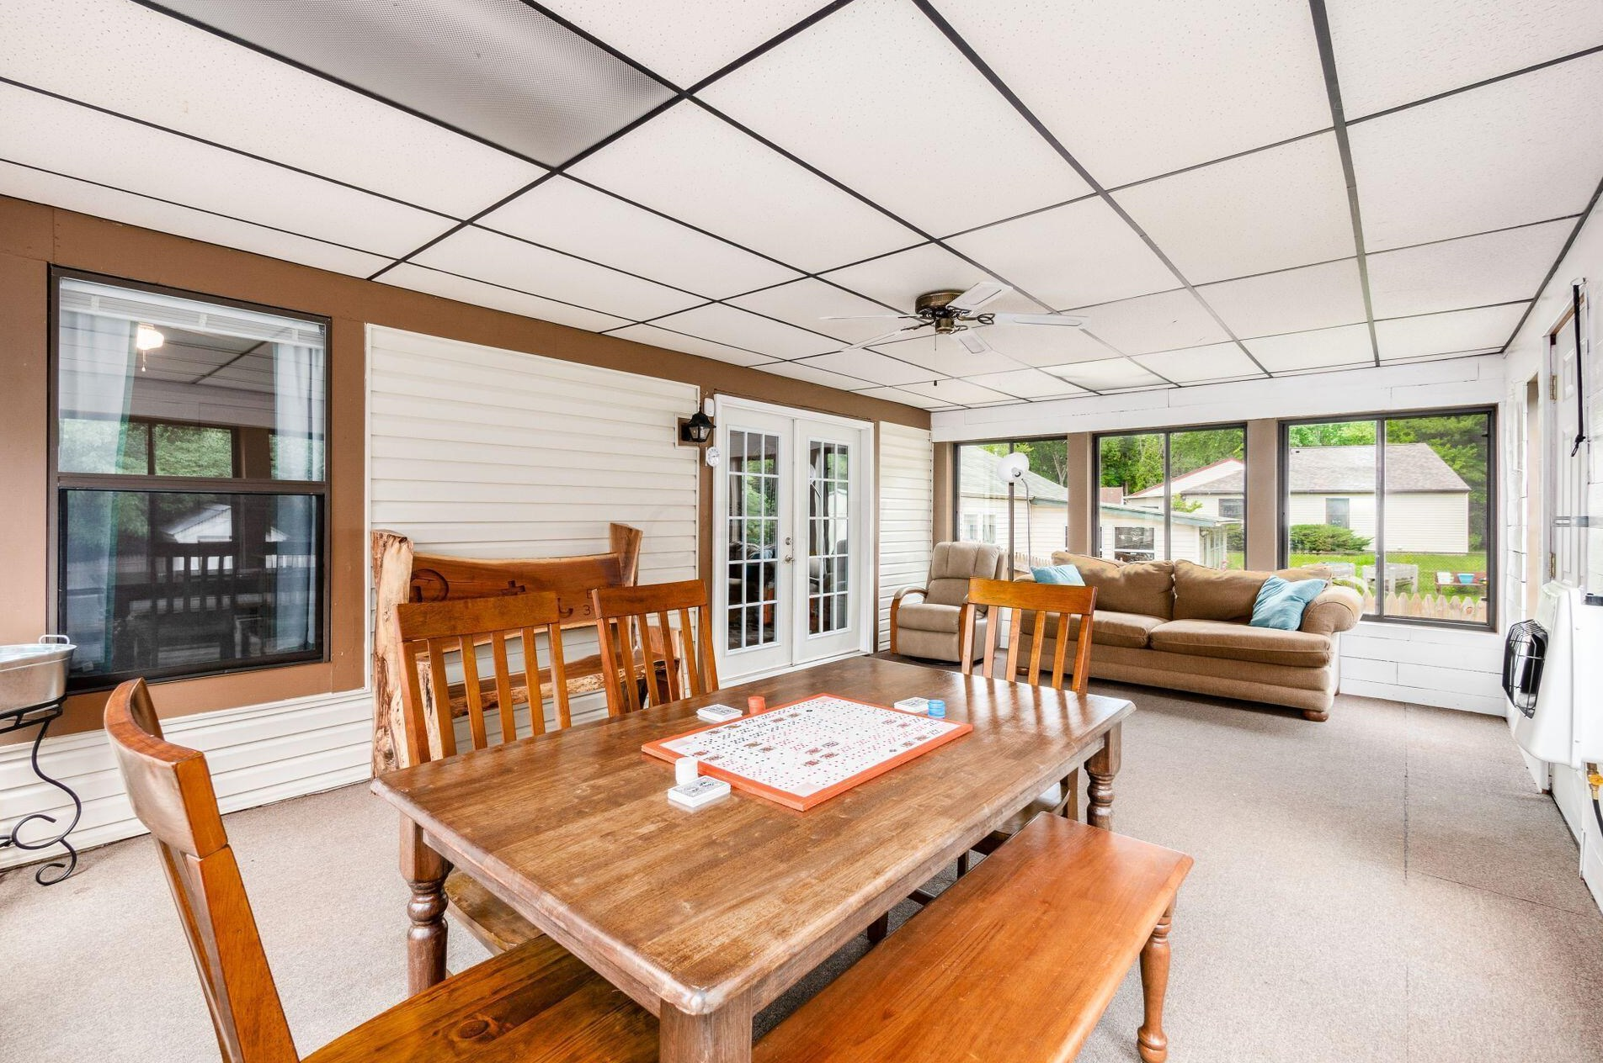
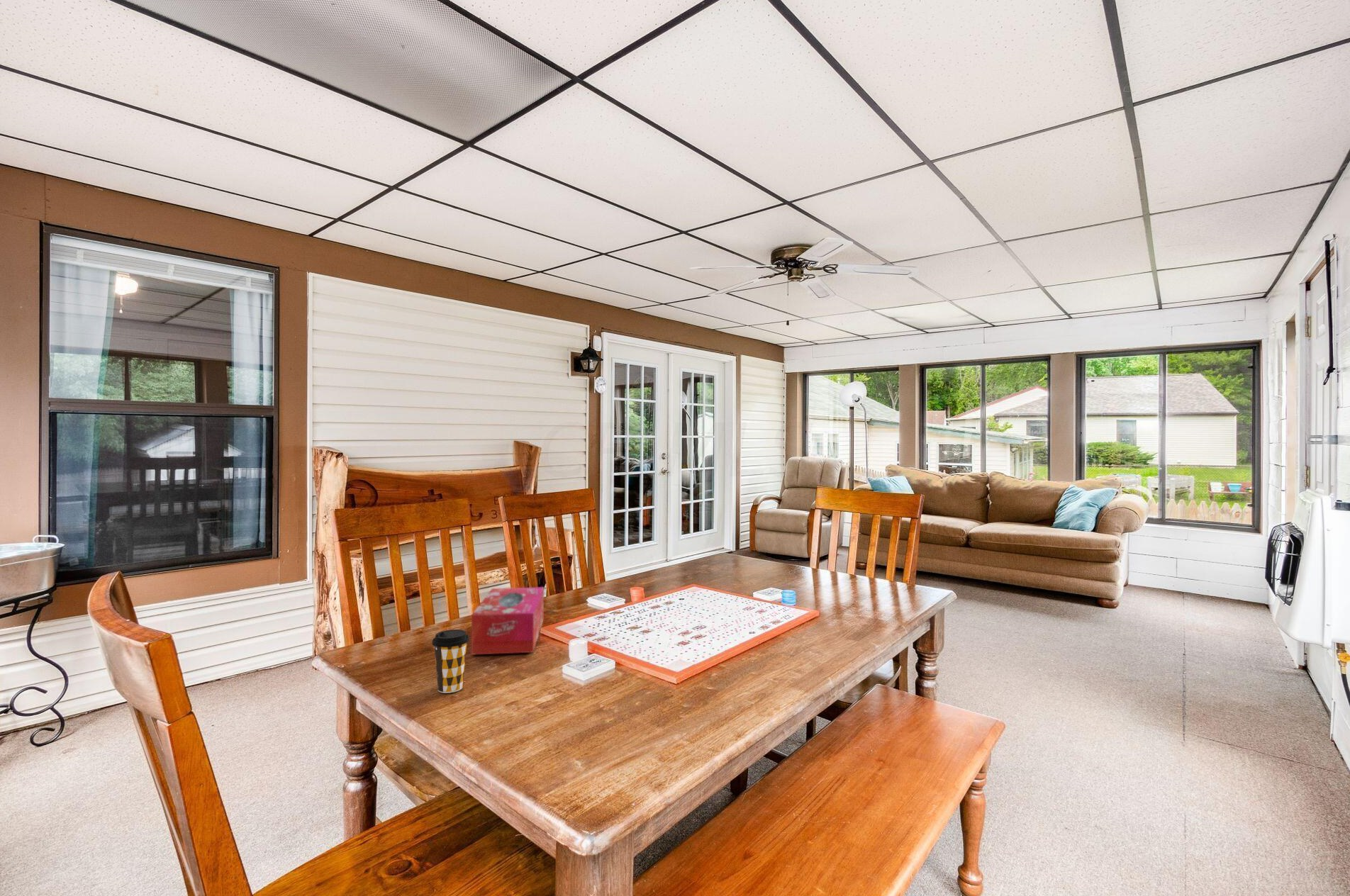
+ coffee cup (450, 661)
+ tissue box (511, 617)
